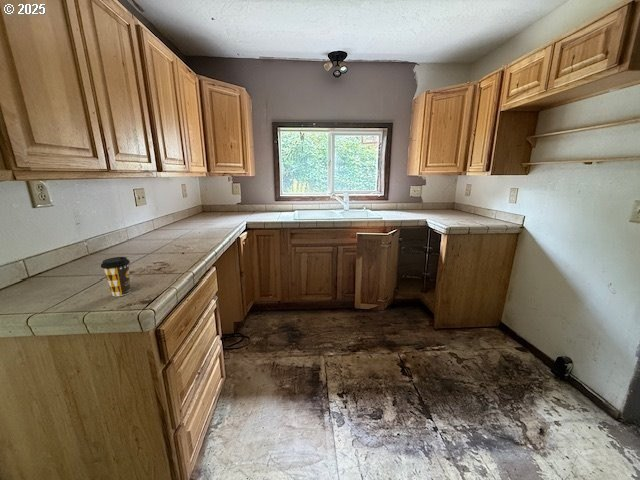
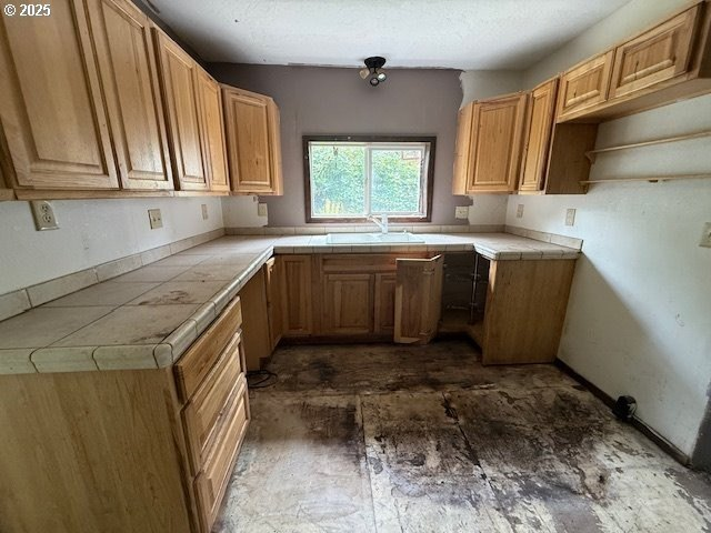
- coffee cup (118, 276)
